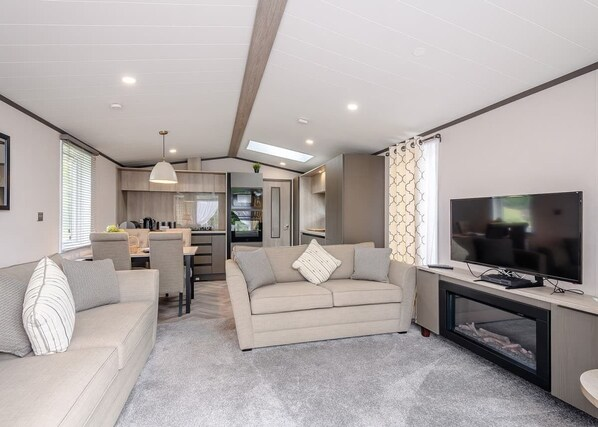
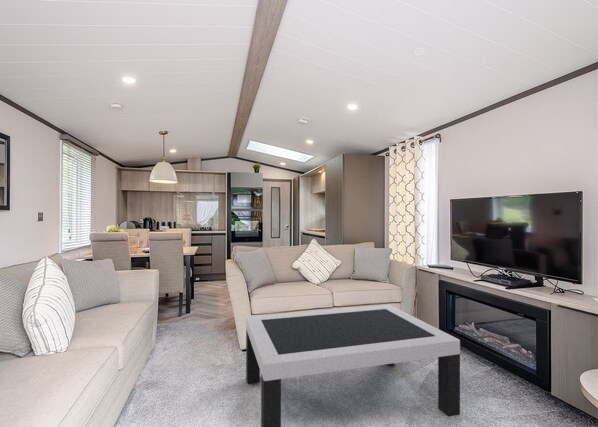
+ coffee table (342, 360)
